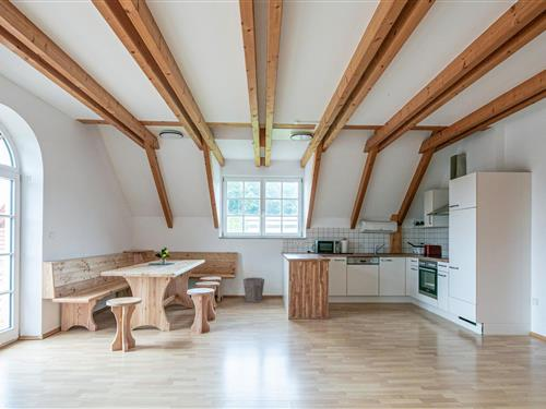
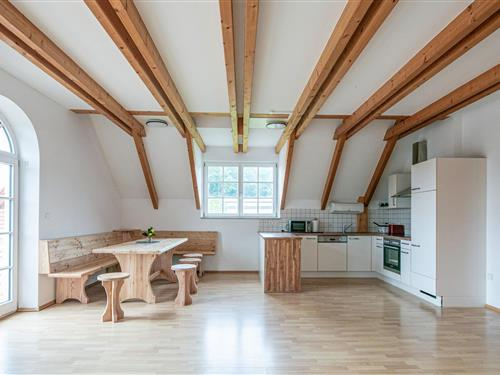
- waste bin (253, 289)
